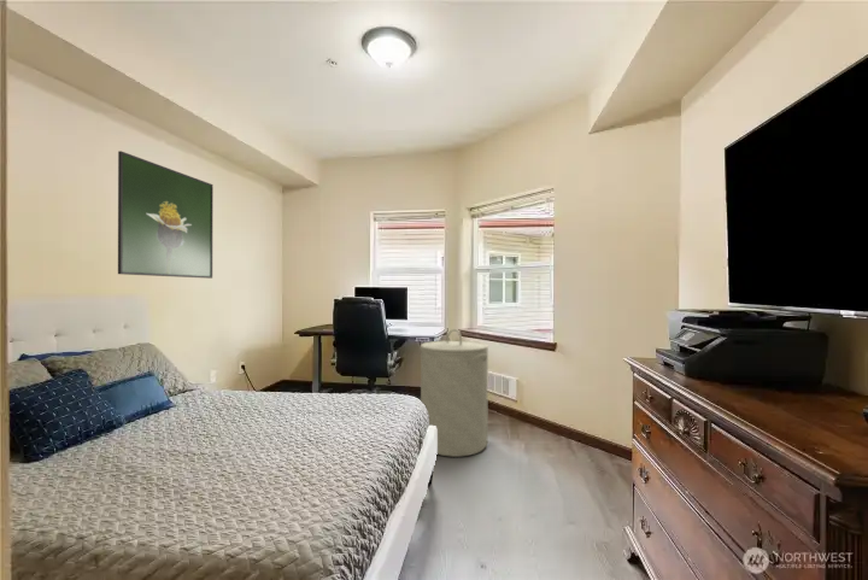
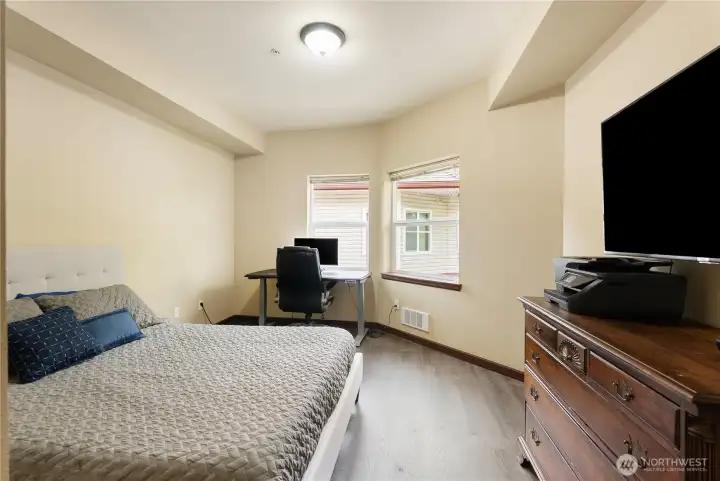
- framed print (171, 223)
- laundry hamper (453, 386)
